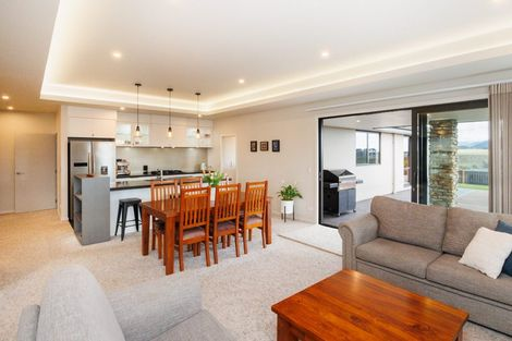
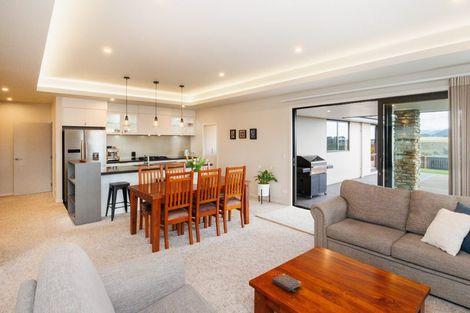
+ book (286, 282)
